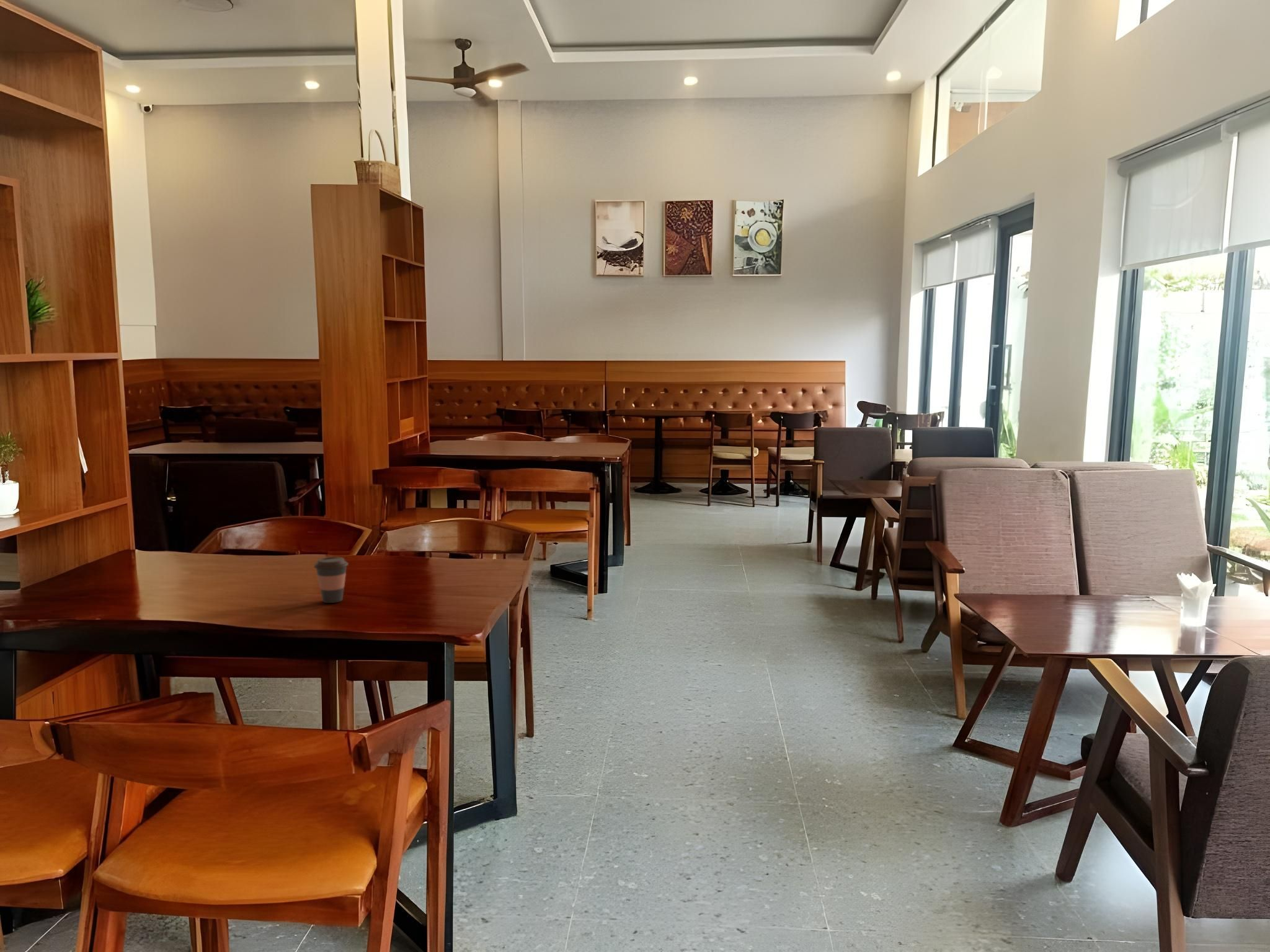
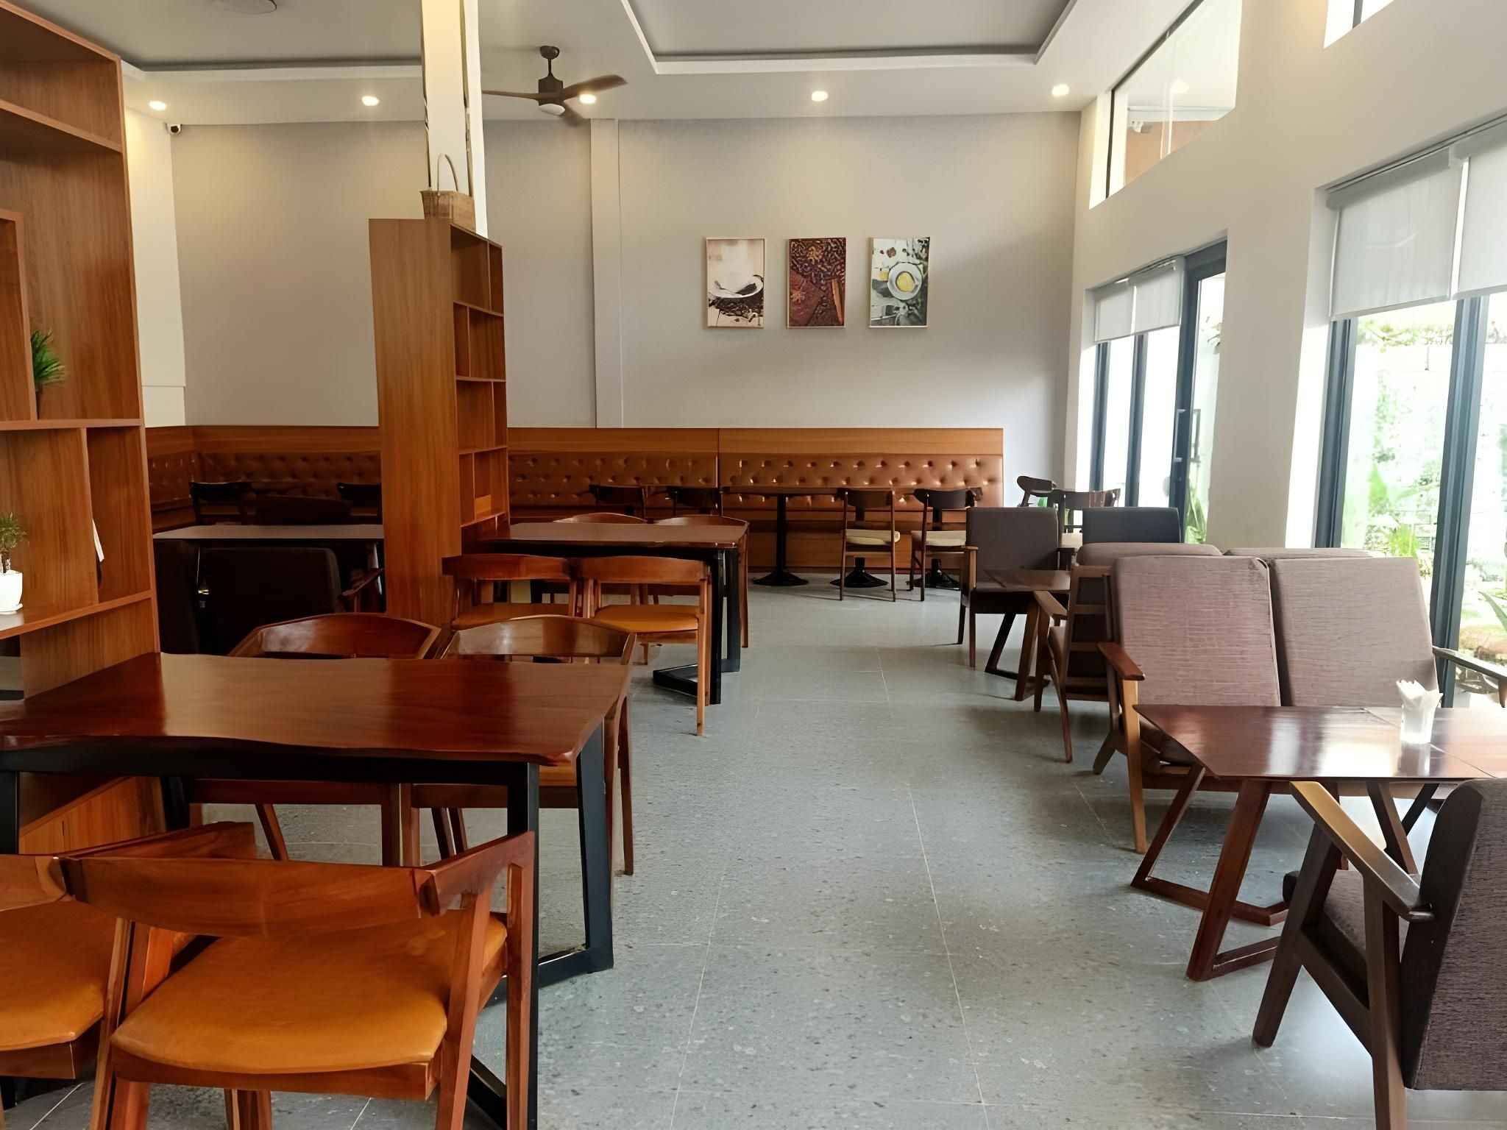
- coffee cup (332, 580)
